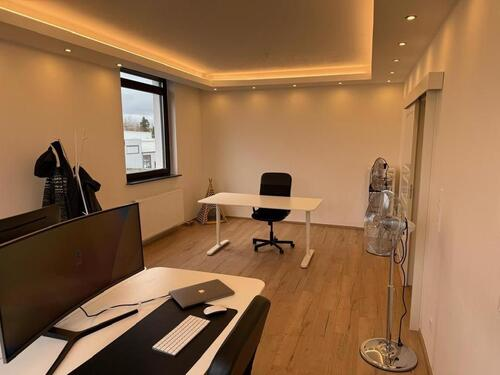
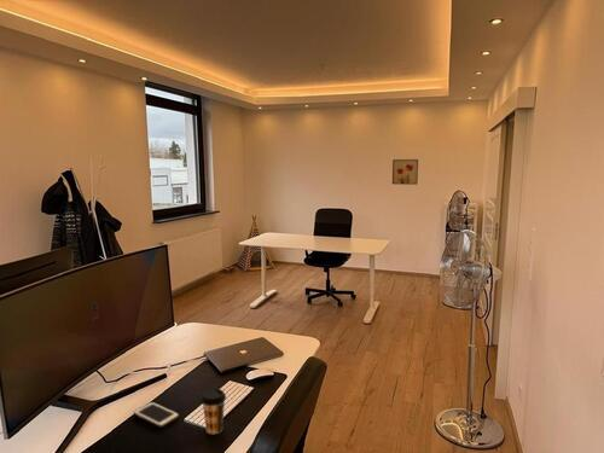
+ wall art (405, 172)
+ cell phone (156, 413)
+ coffee cup (214, 411)
